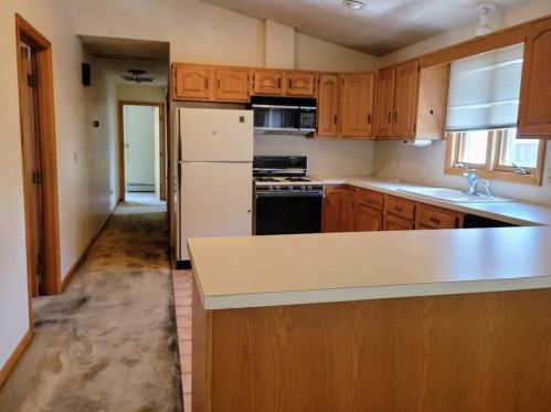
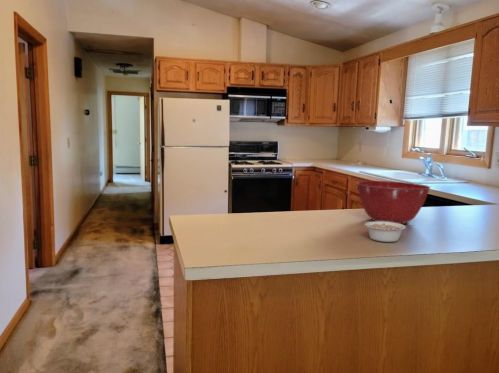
+ mixing bowl (390, 202)
+ legume (386, 230)
